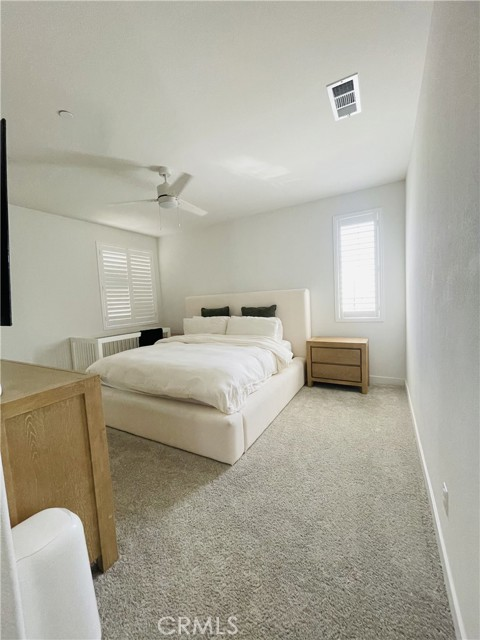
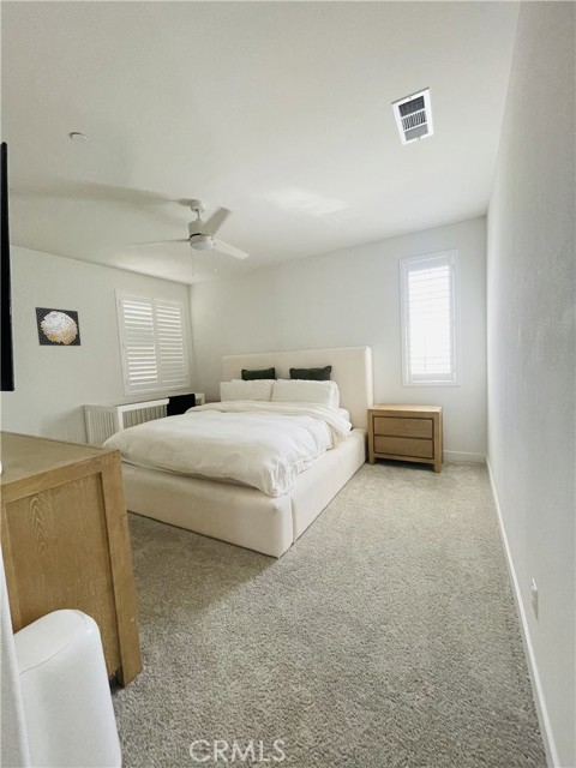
+ wall art (59, 328)
